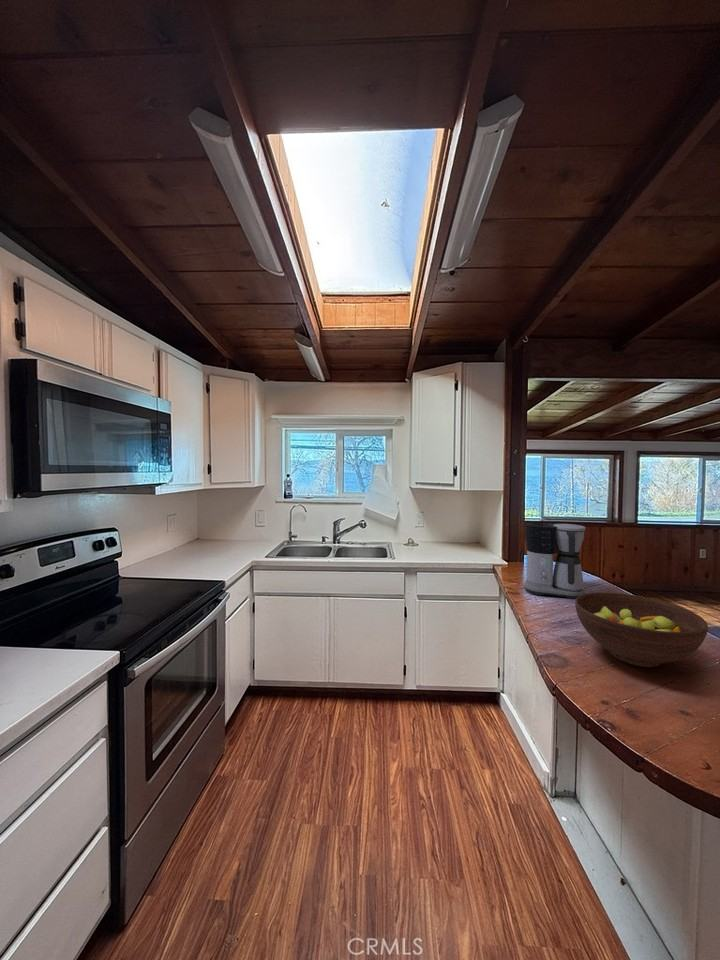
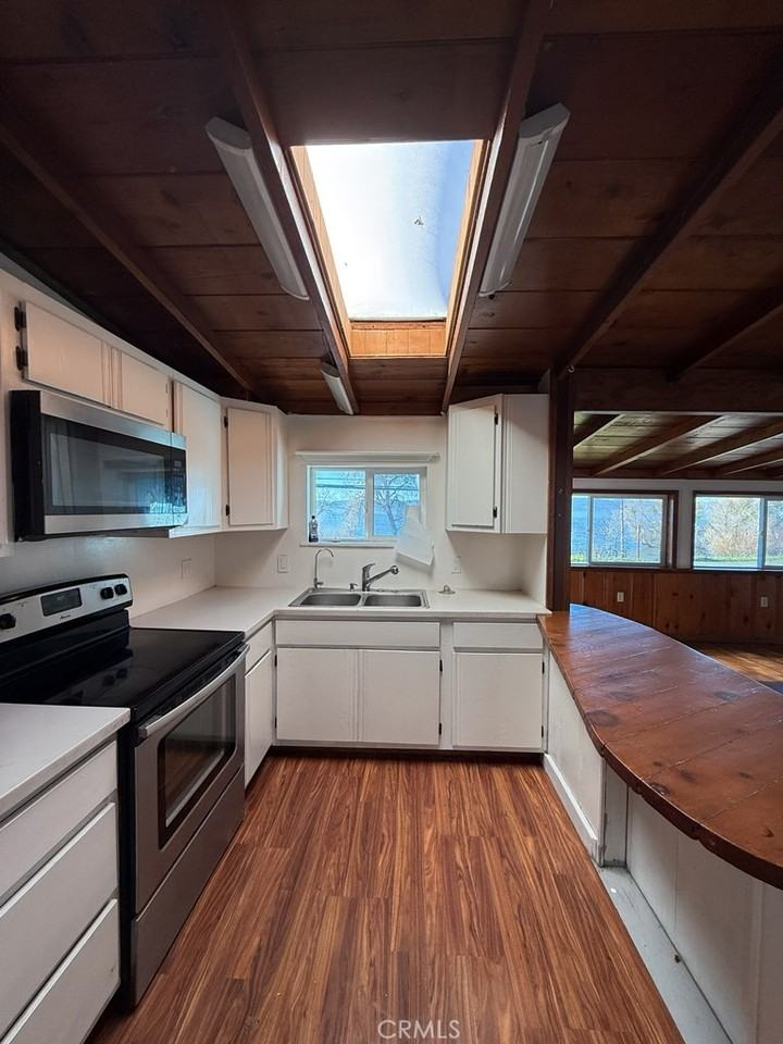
- coffee maker (552, 559)
- fruit bowl (635, 633)
